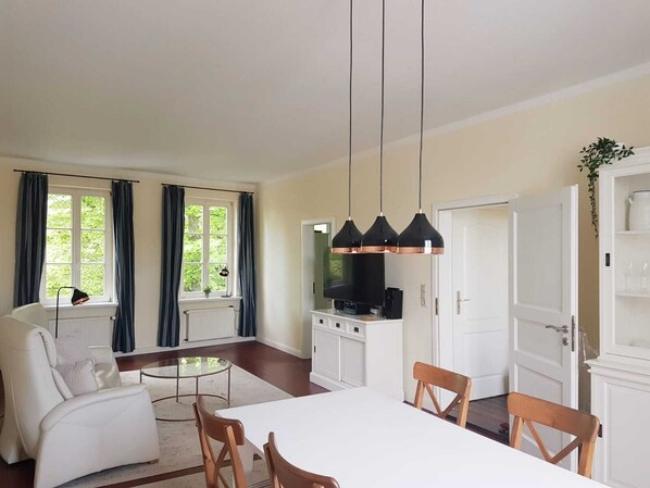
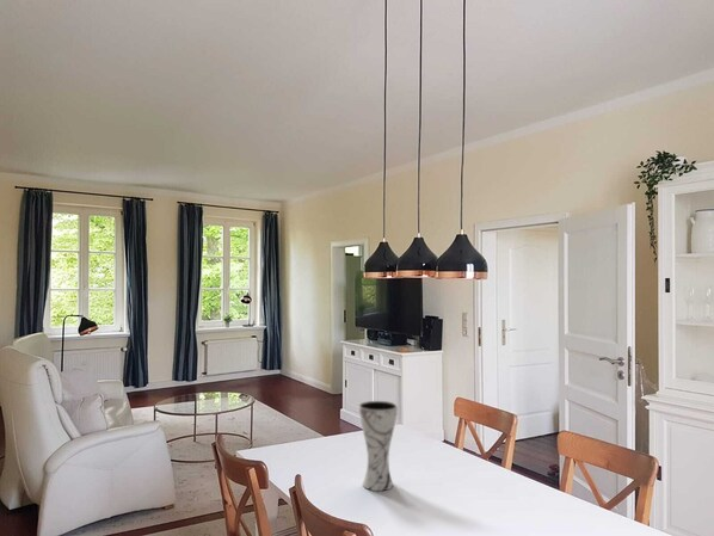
+ vase (377, 444)
